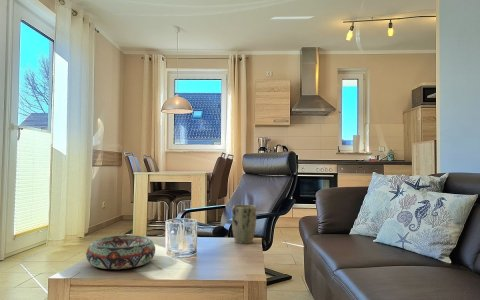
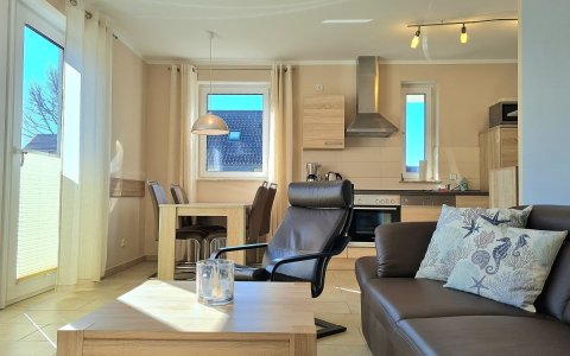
- plant pot (243, 224)
- decorative bowl (121, 251)
